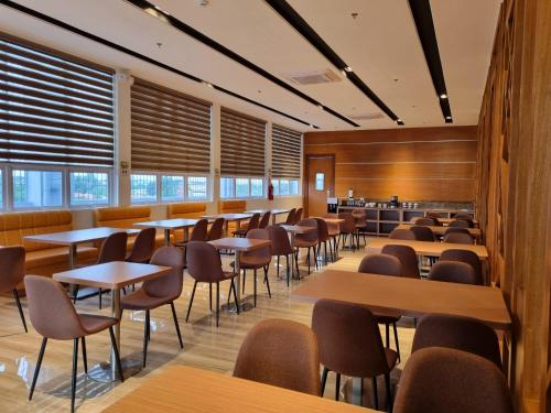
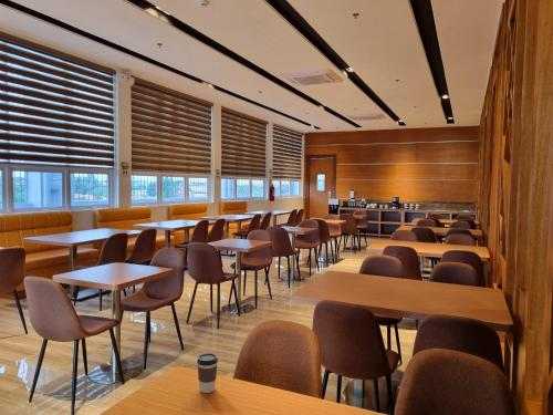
+ coffee cup (207, 373)
